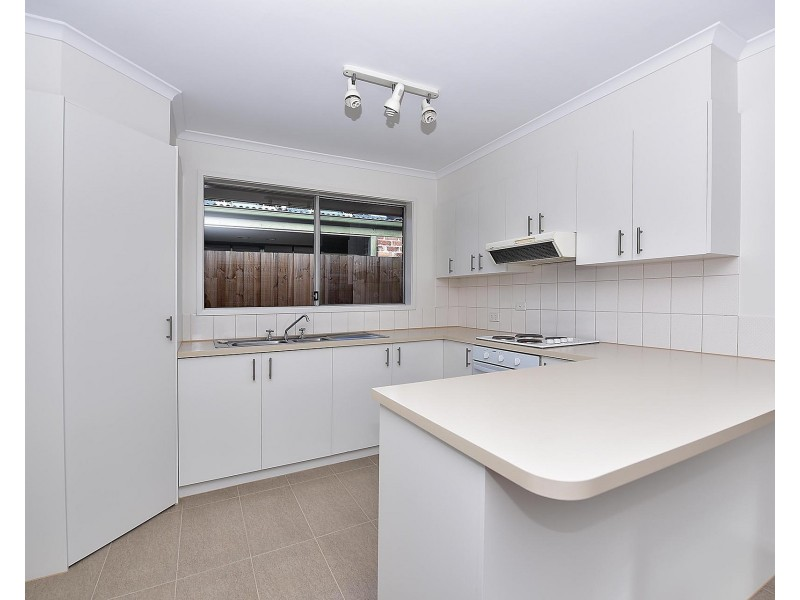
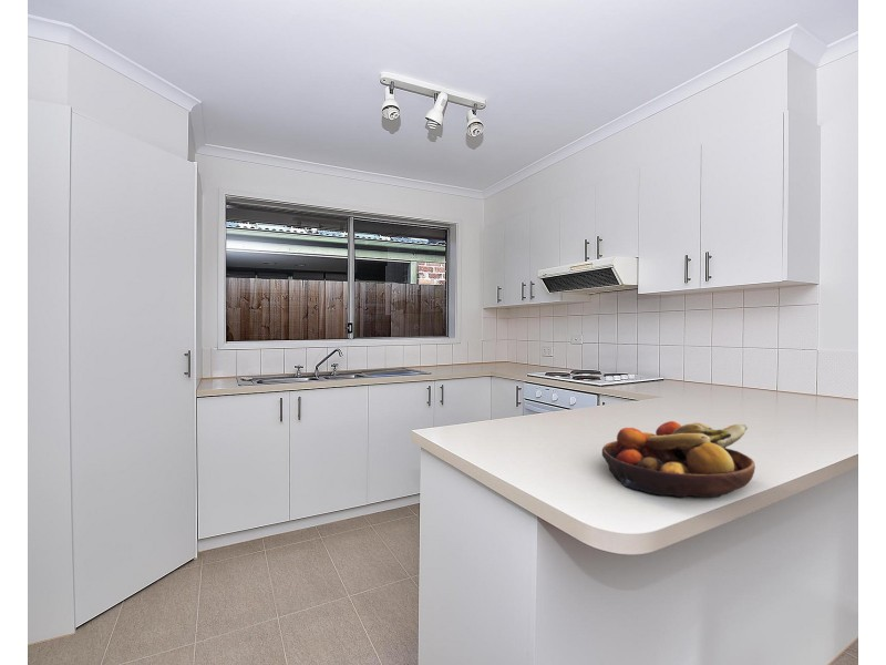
+ fruit bowl (673, 448)
